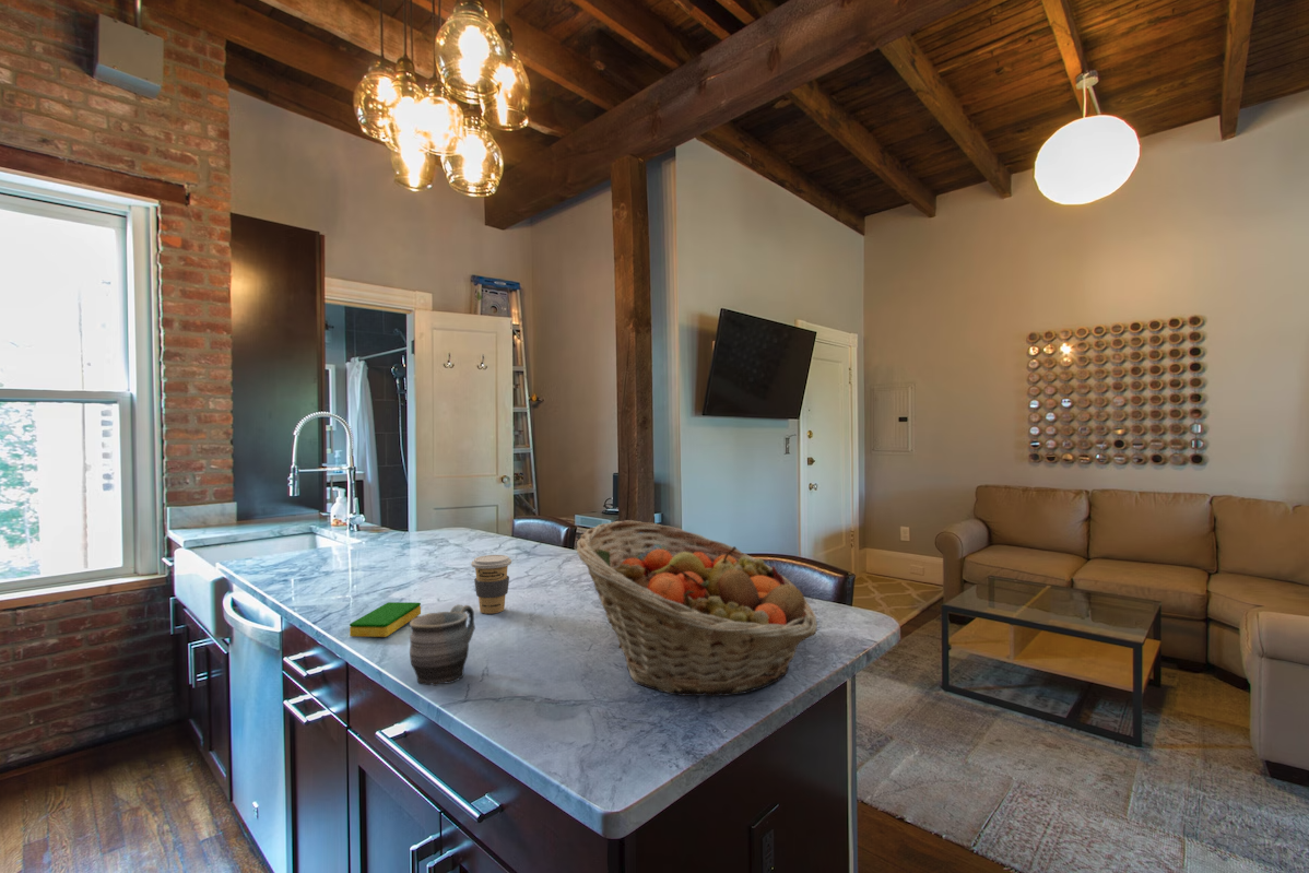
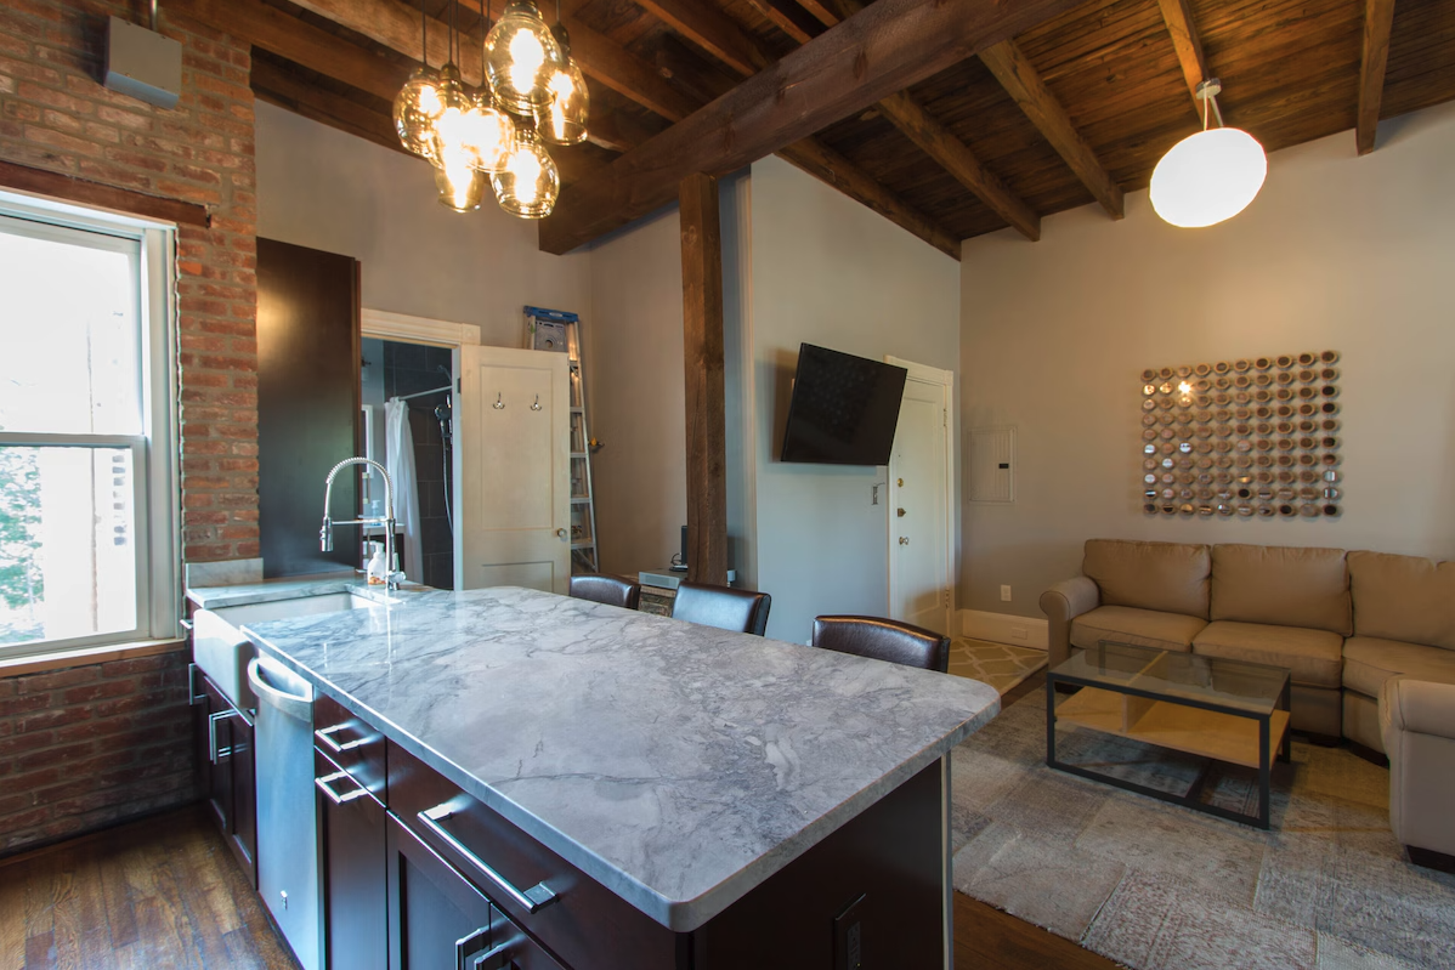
- fruit basket (695, 591)
- mug (445, 642)
- dish sponge (387, 618)
- coffee cup (492, 583)
